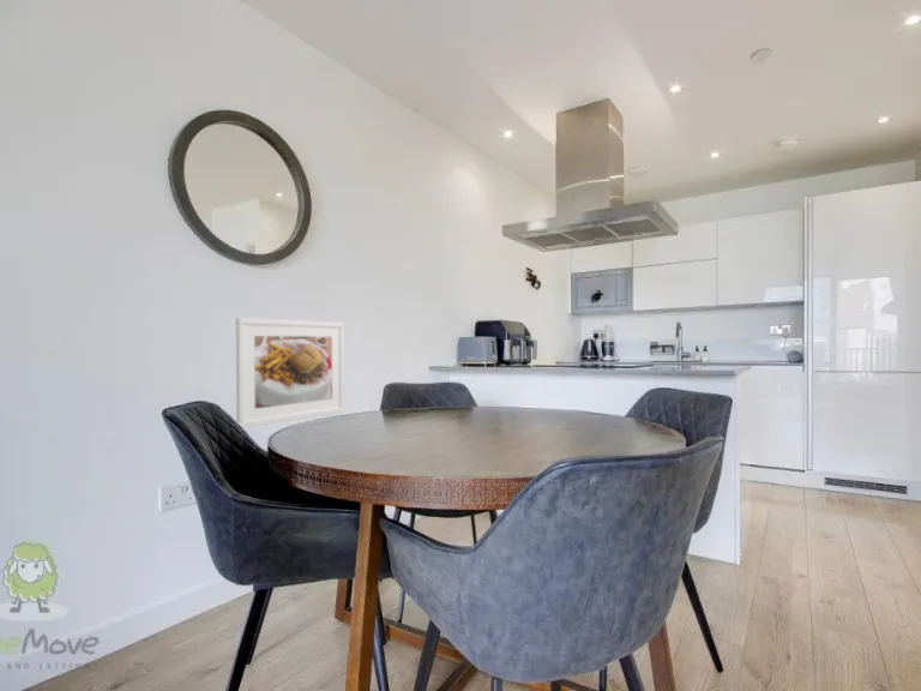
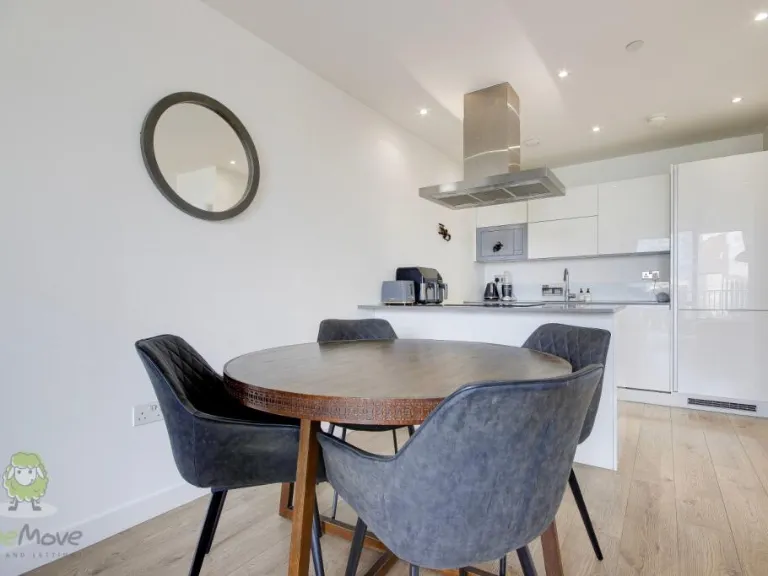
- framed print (295, 369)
